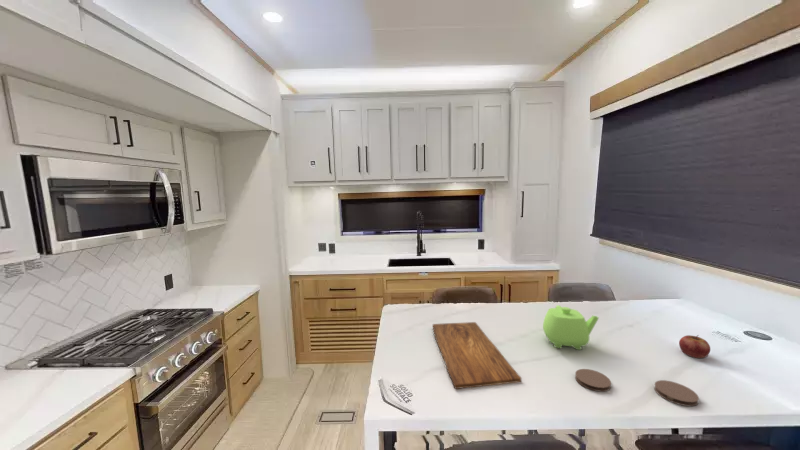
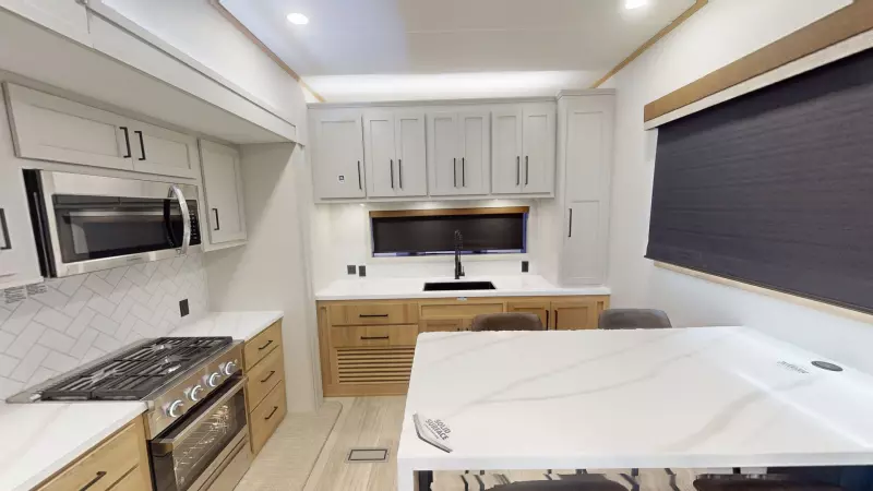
- coaster (675, 392)
- apple (694, 344)
- cutting board (467, 348)
- teapot (569, 323)
- coaster (592, 379)
